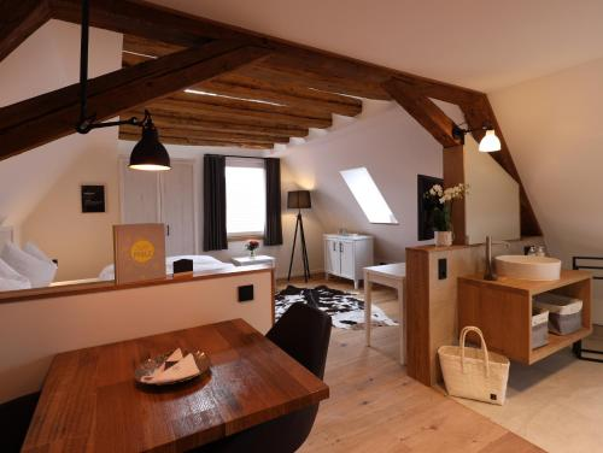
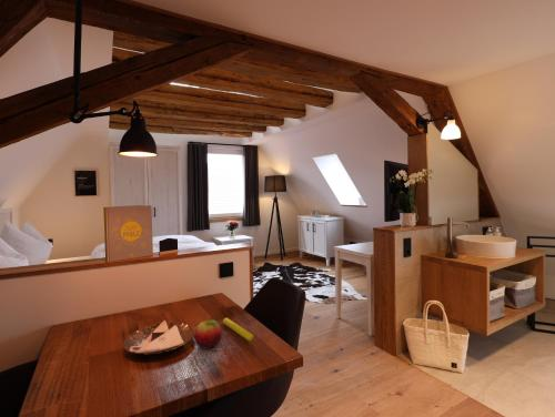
+ candle (235, 327)
+ fruit (208, 333)
